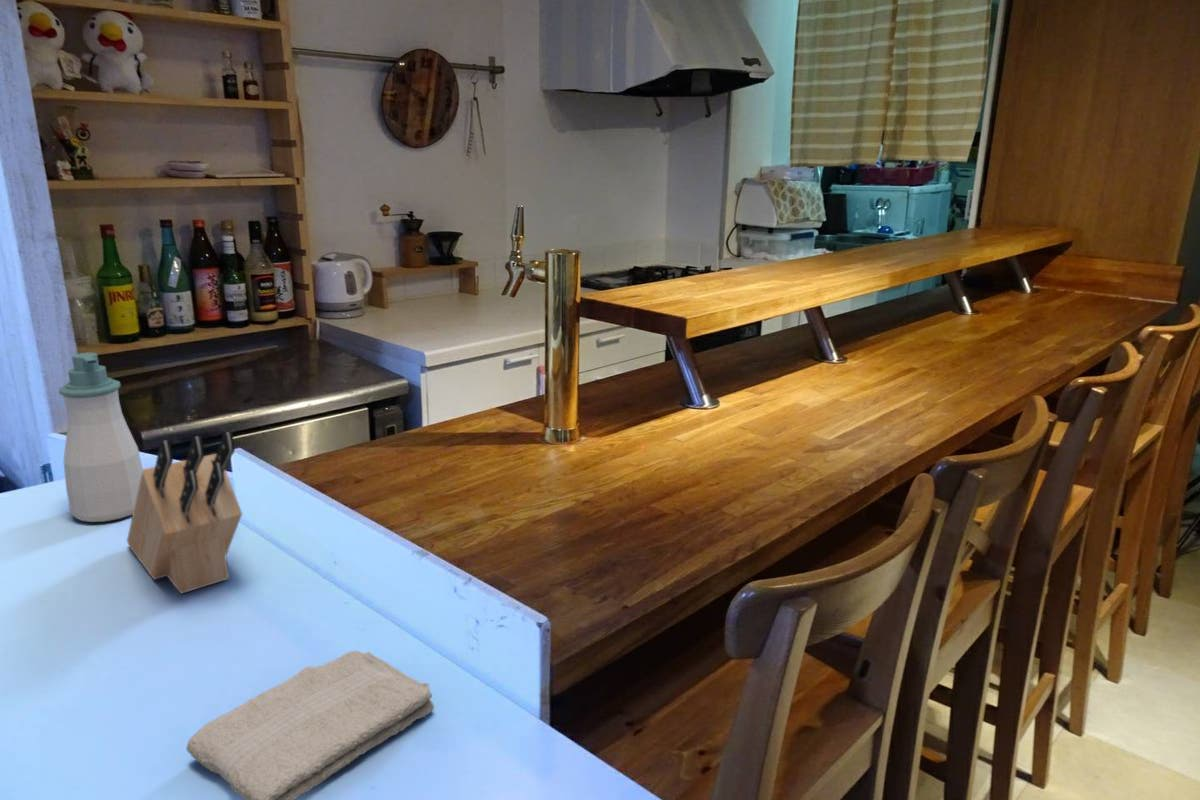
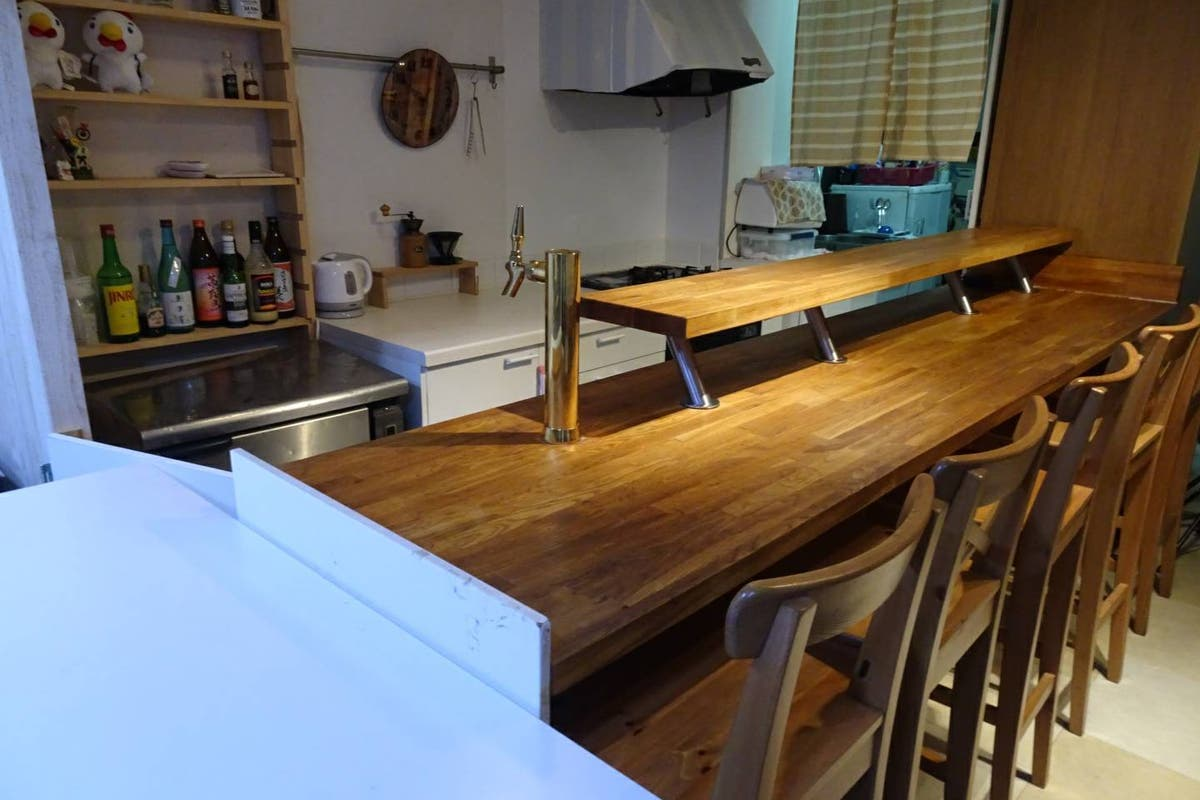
- knife block (180, 494)
- soap bottle (98, 434)
- washcloth (318, 719)
